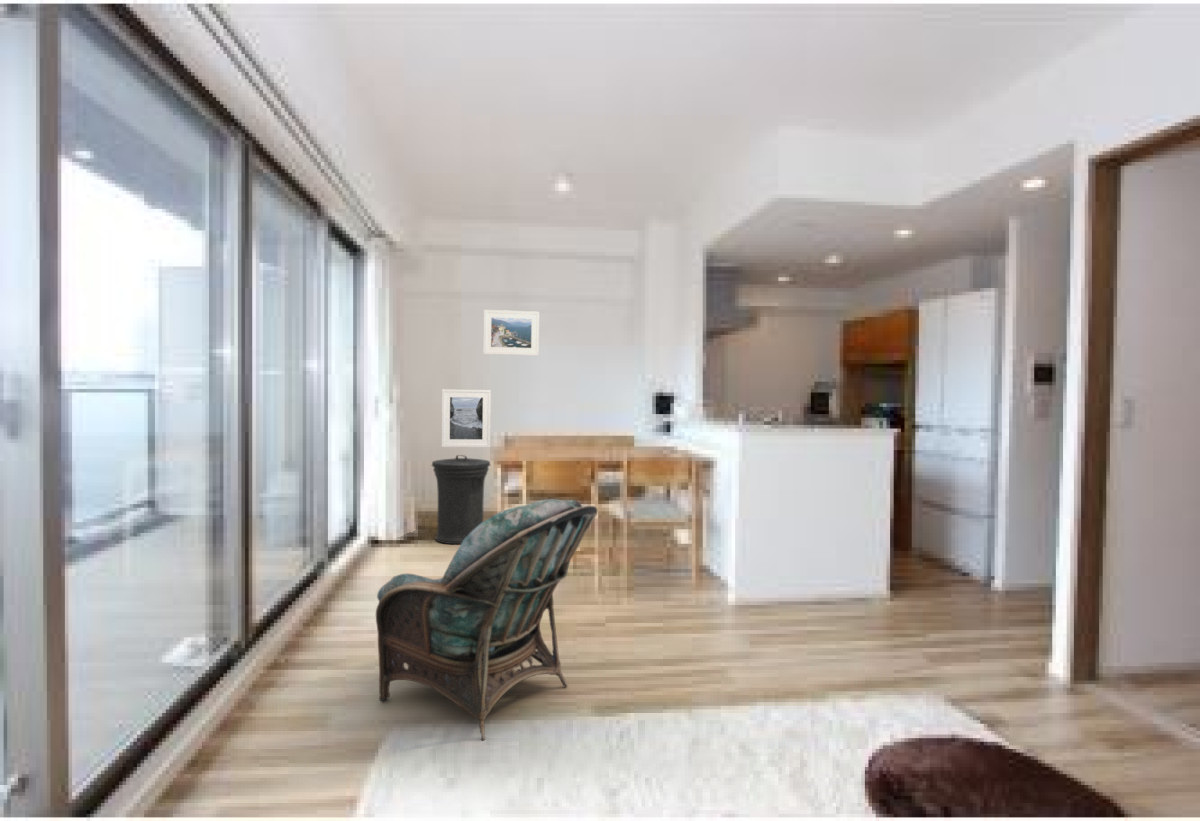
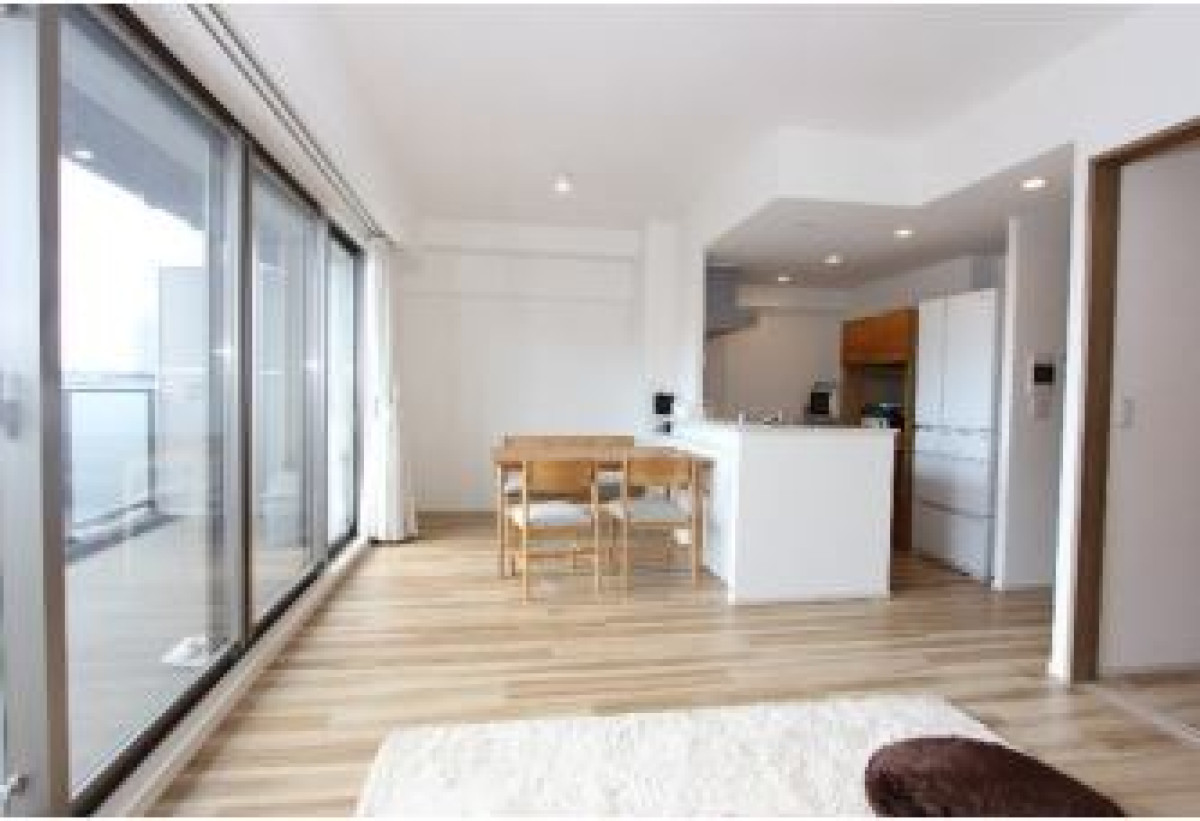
- armchair (488, 593)
- trash can (460, 496)
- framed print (466, 418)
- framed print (511, 332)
